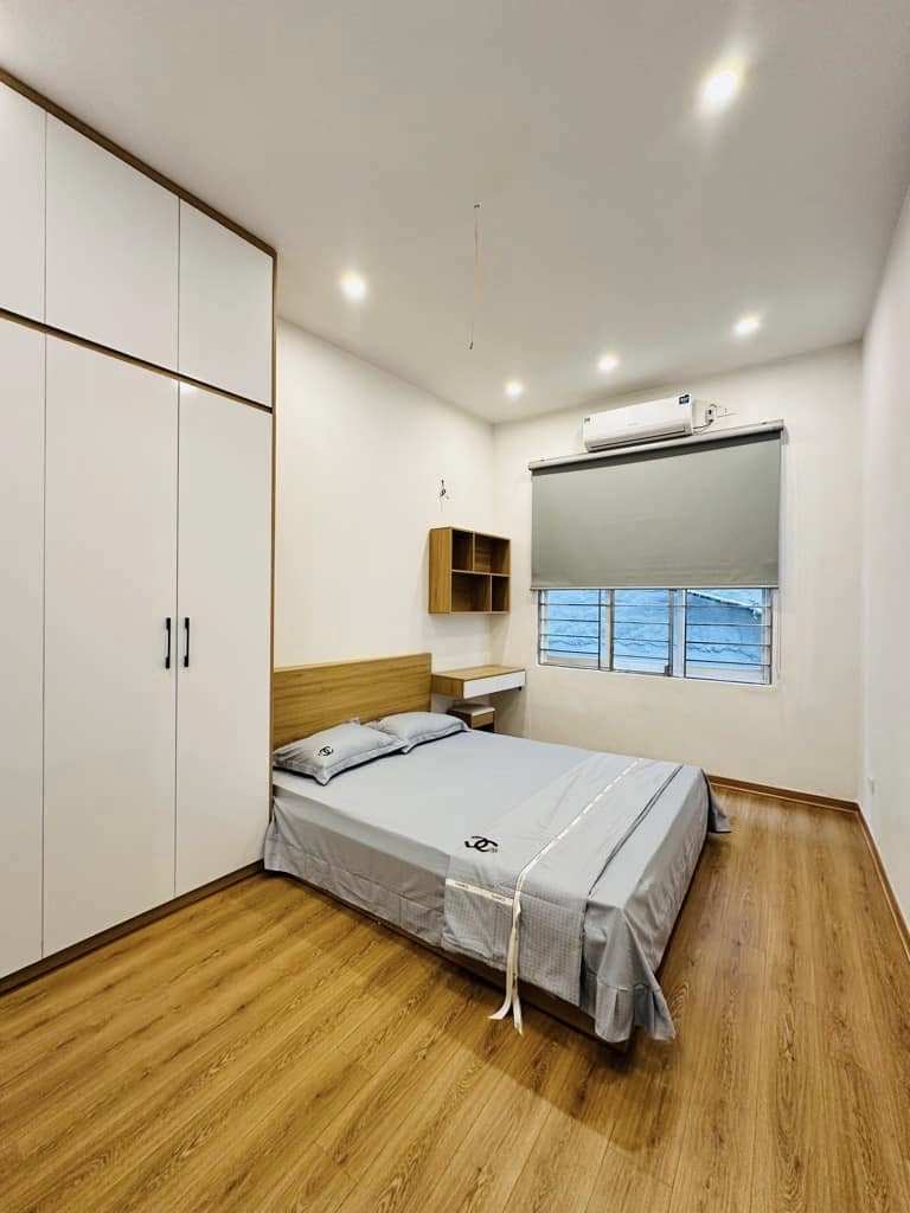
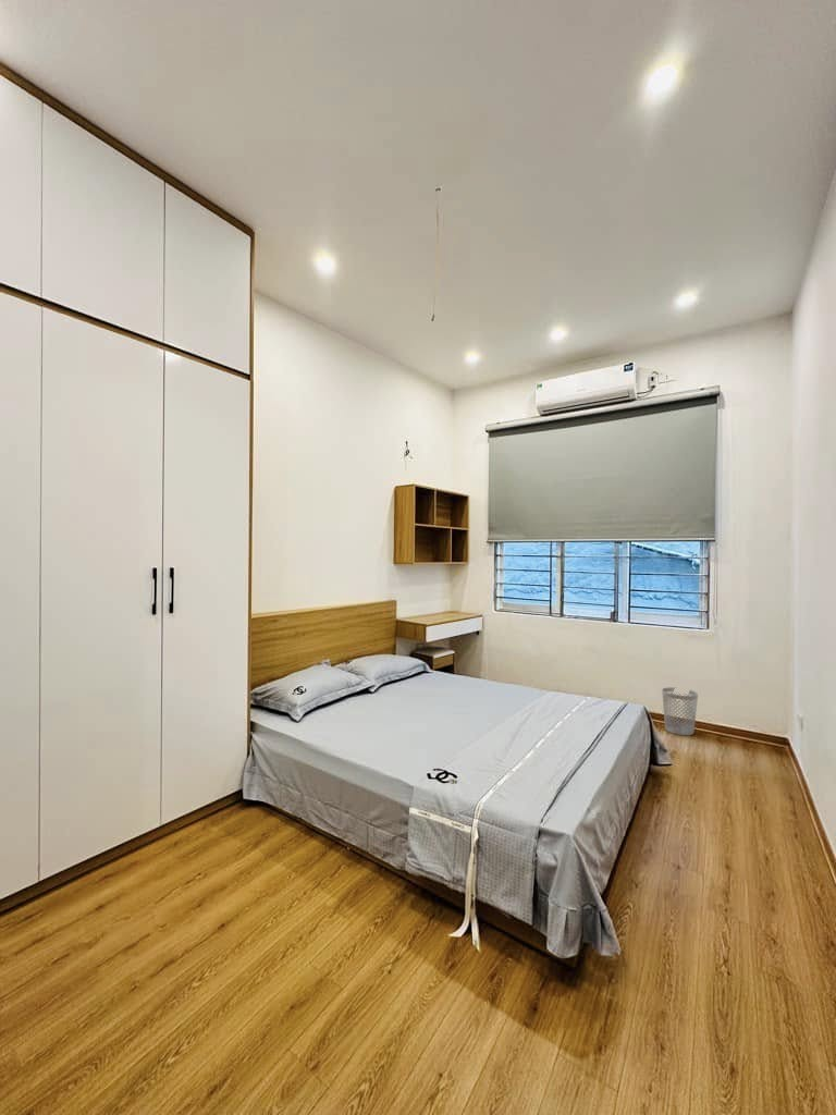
+ wastebasket (678, 711)
